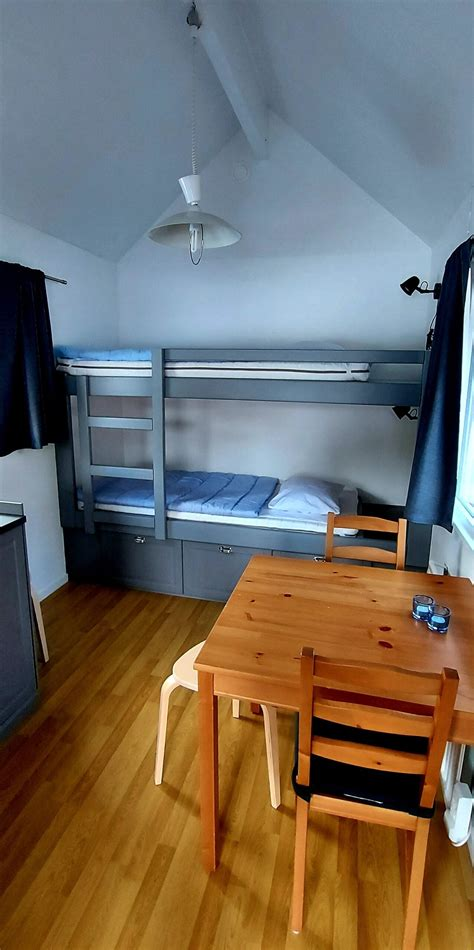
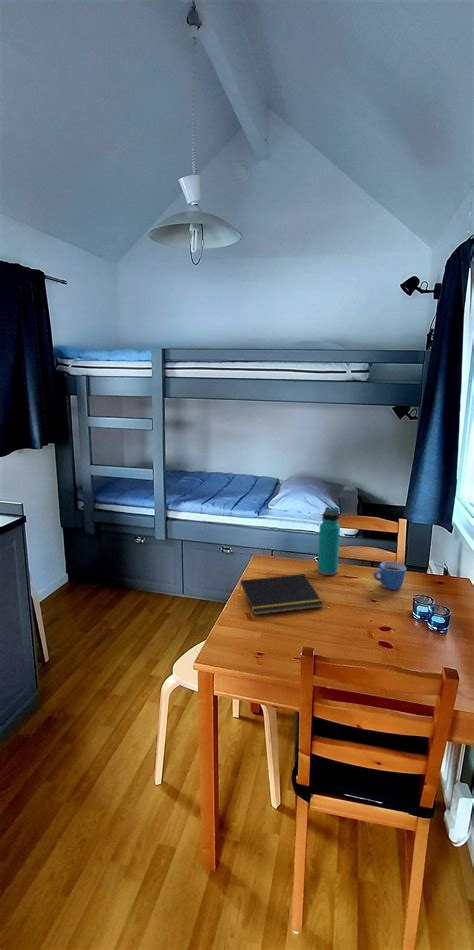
+ mug (388, 576)
+ water bottle (329, 539)
+ notepad (280, 593)
